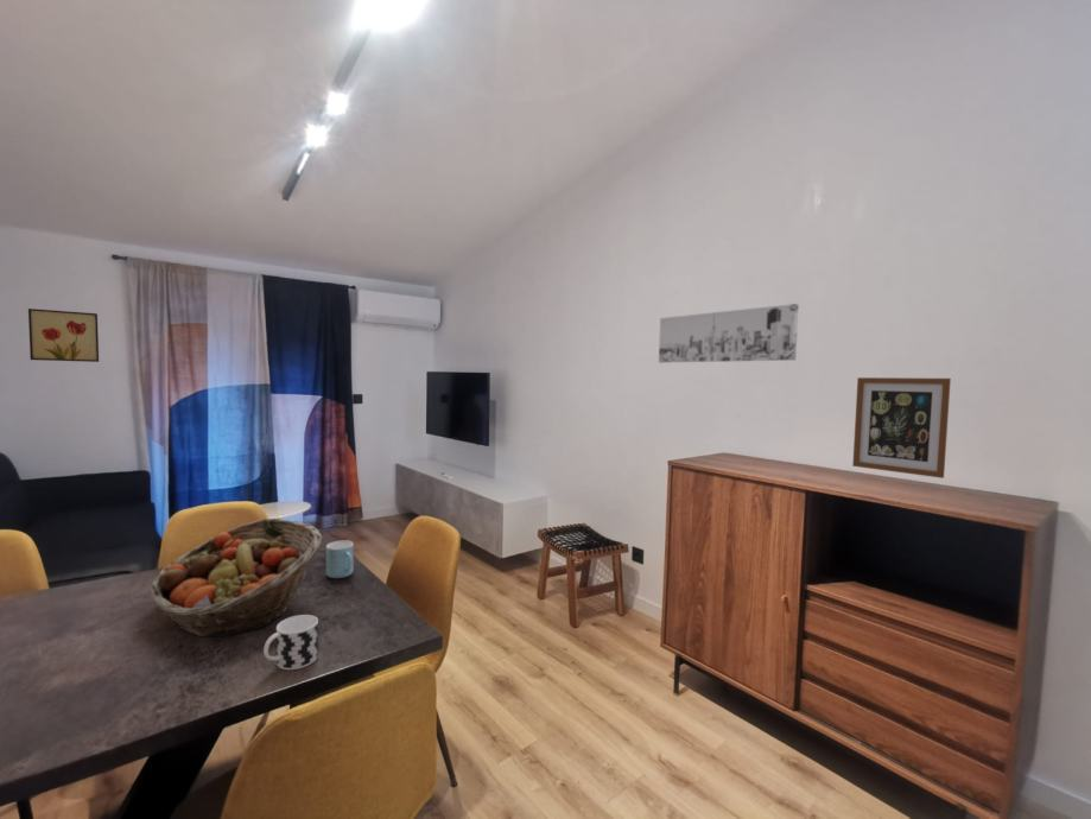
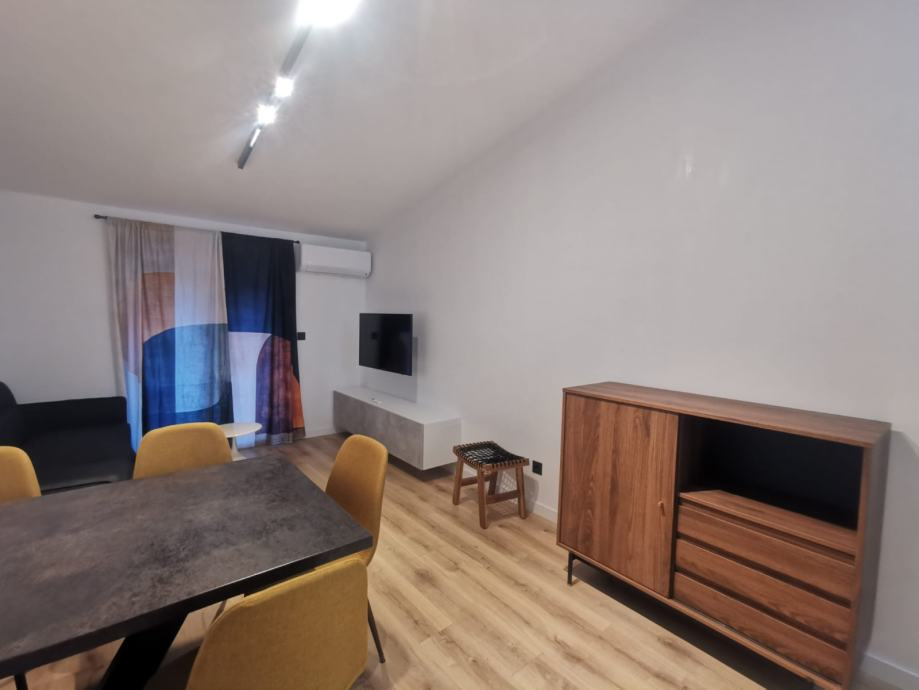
- wall art (719, 336)
- wall art (897, 425)
- cup (291, 643)
- mug (342, 560)
- wall art (64, 336)
- fruit basket (240, 572)
